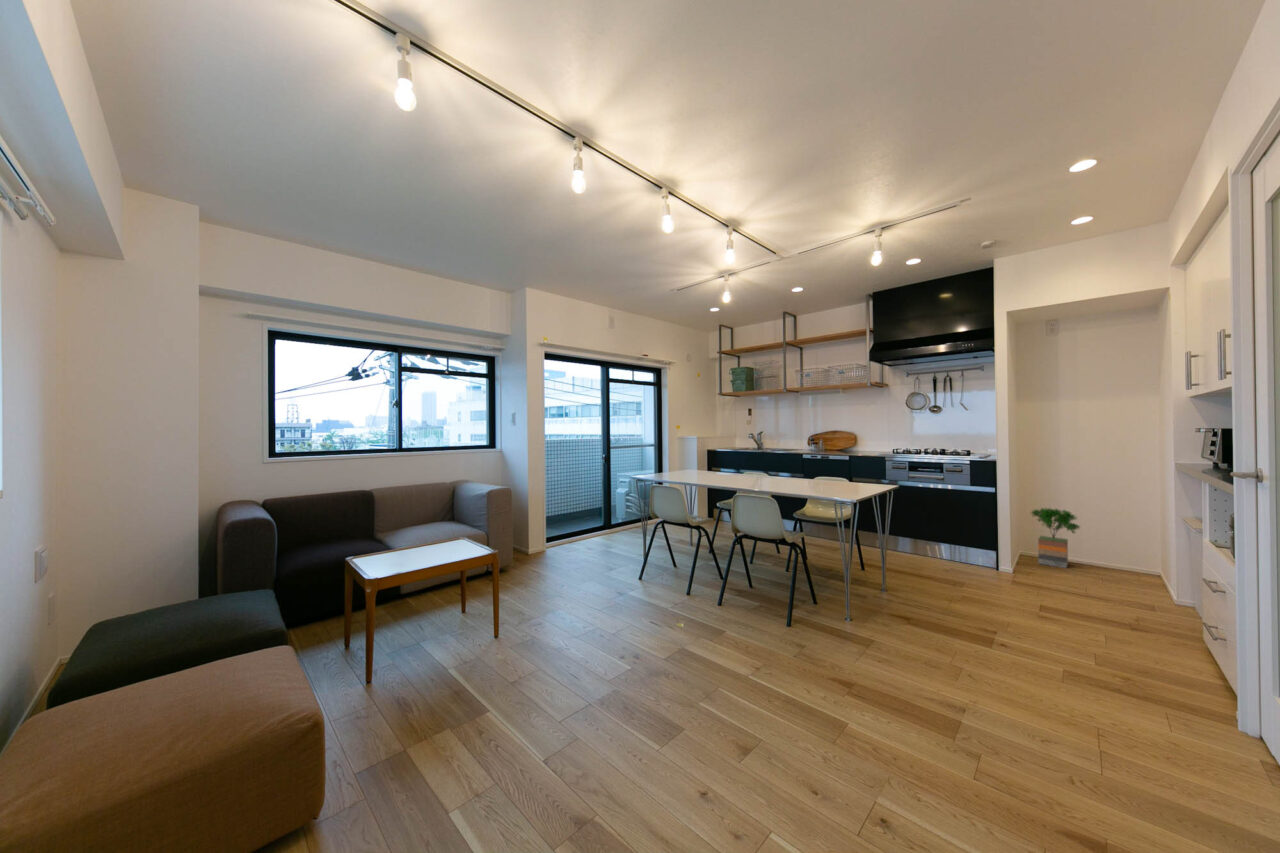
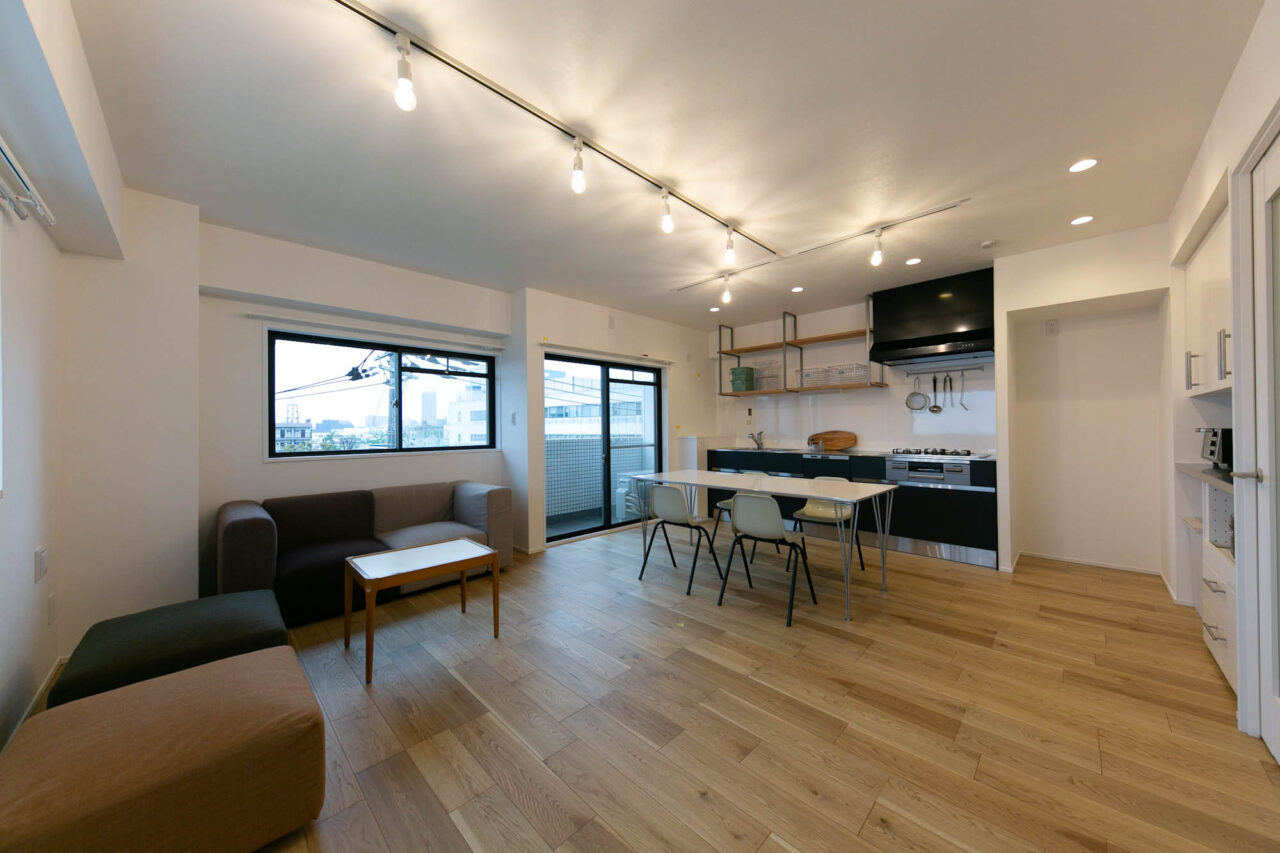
- potted tree (1054, 535)
